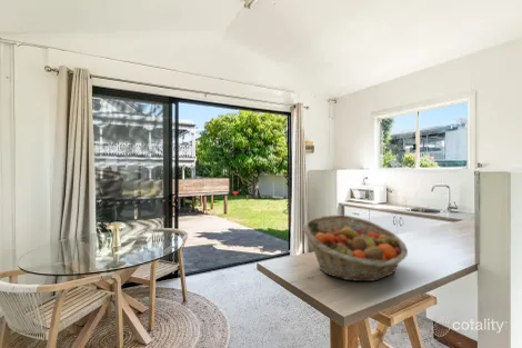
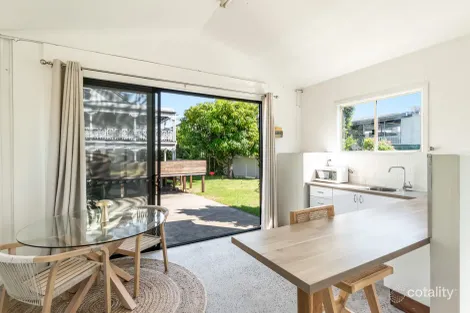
- fruit basket (353, 243)
